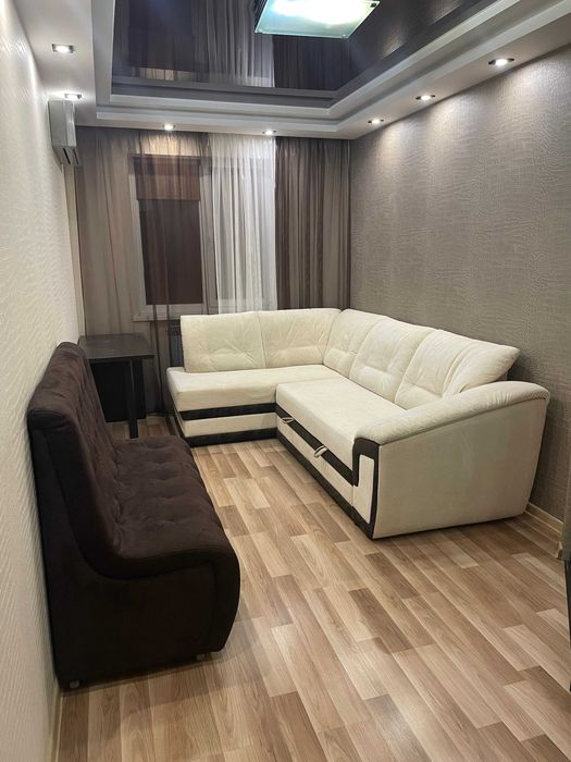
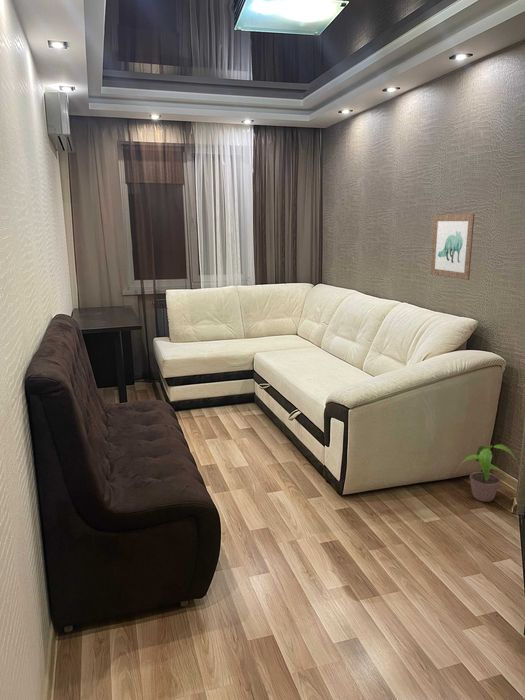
+ wall art (451, 246)
+ potted plant (486, 471)
